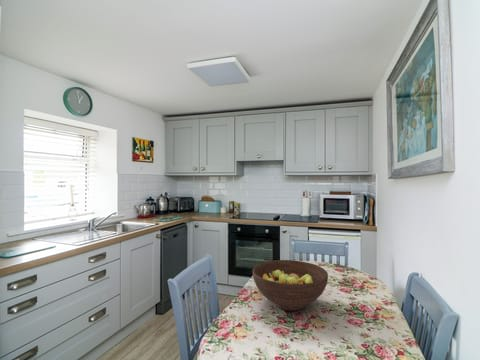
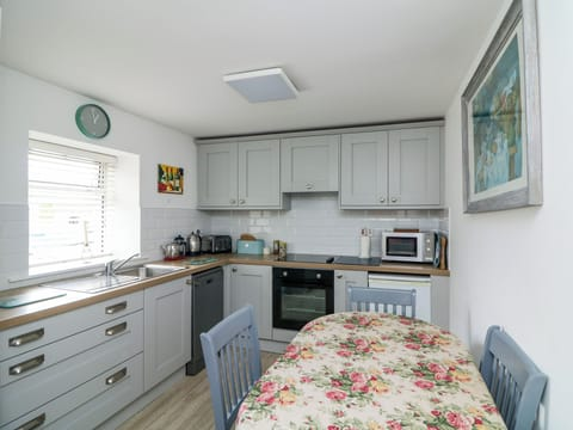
- fruit bowl (289, 287)
